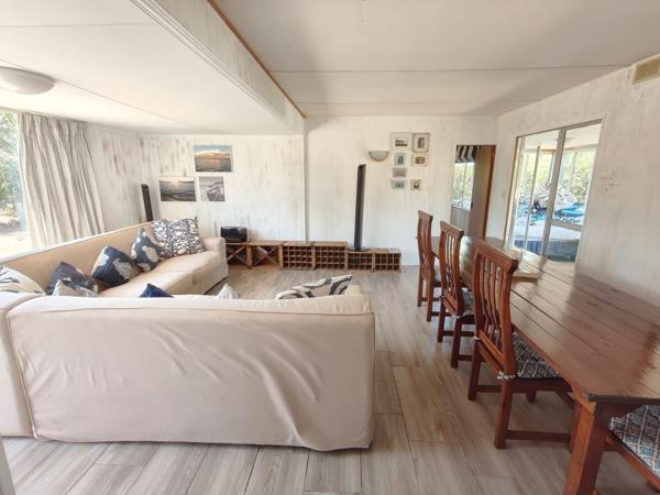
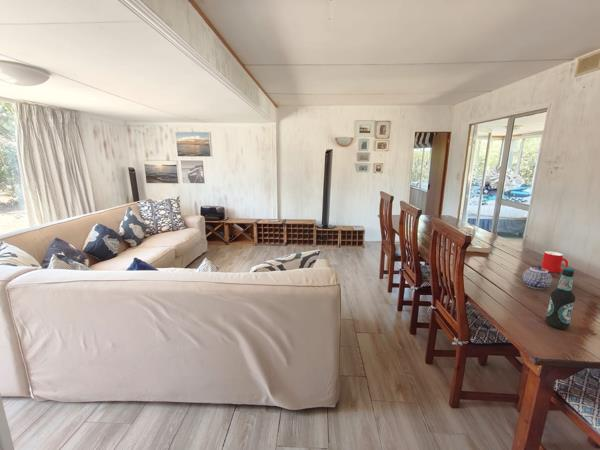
+ teapot (537, 276)
+ bottle (562, 297)
+ cup (555, 262)
